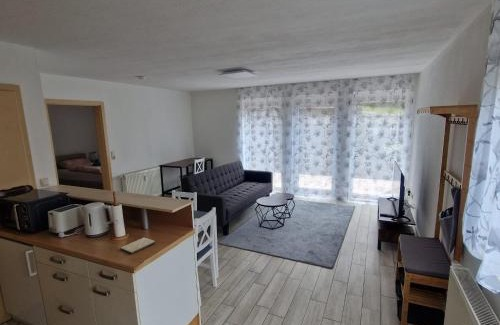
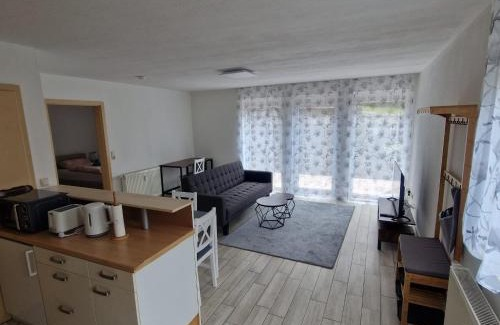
- cutting board (138, 245)
